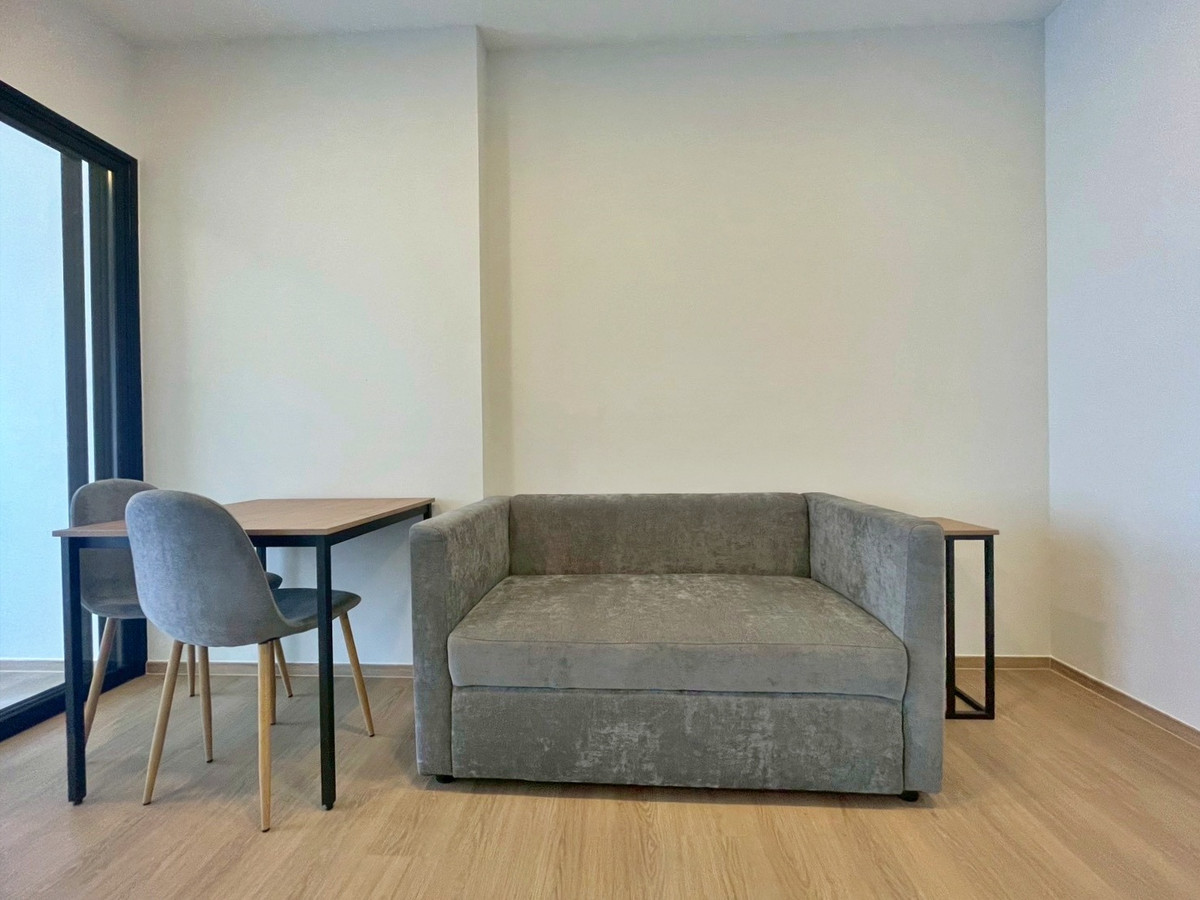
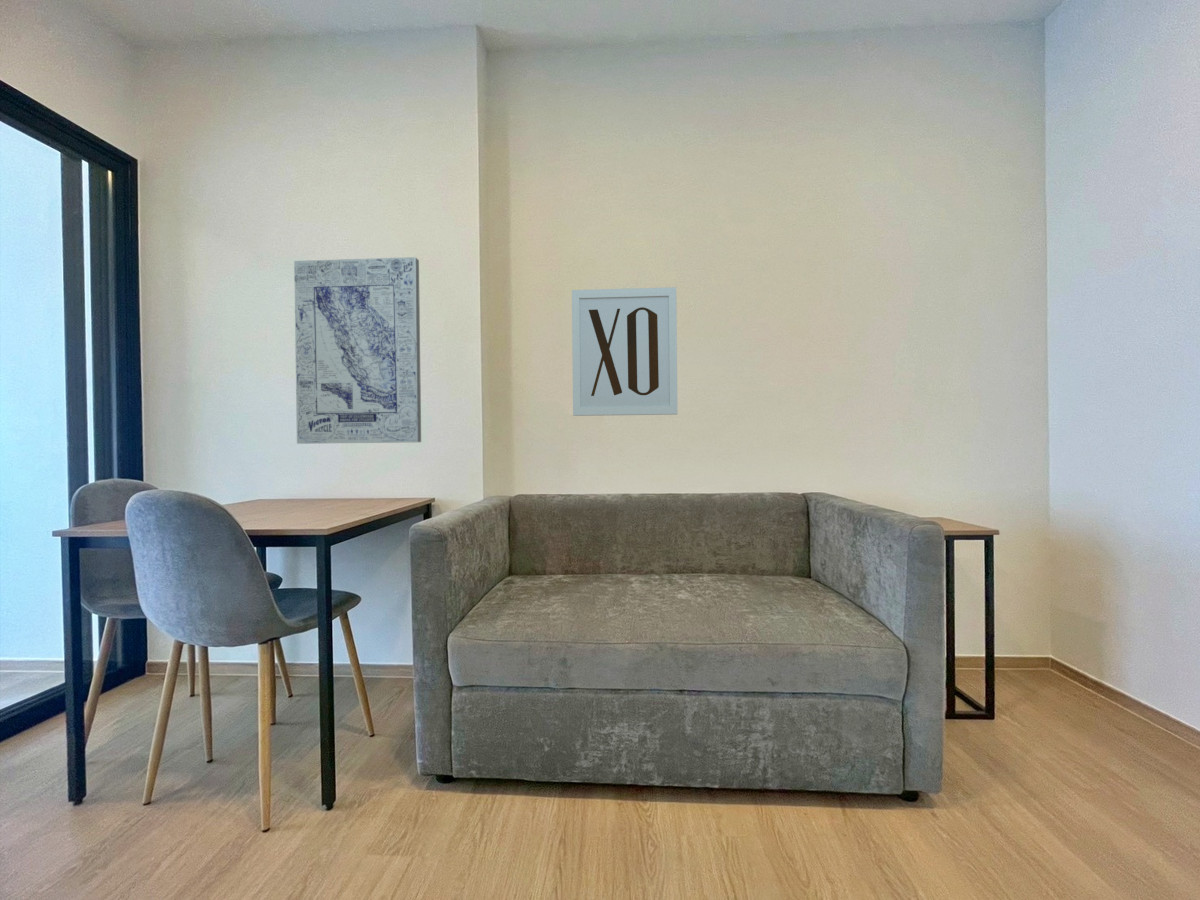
+ wall art (624, 352)
+ wall art (357, 351)
